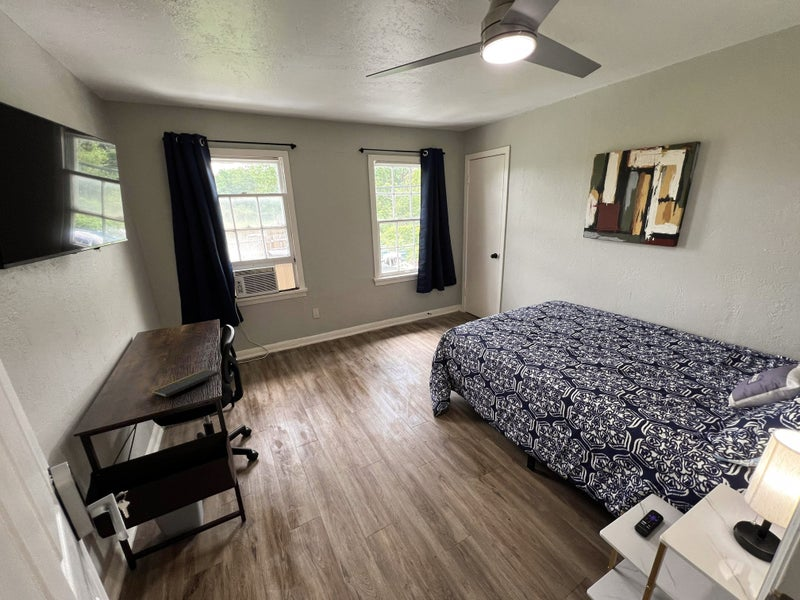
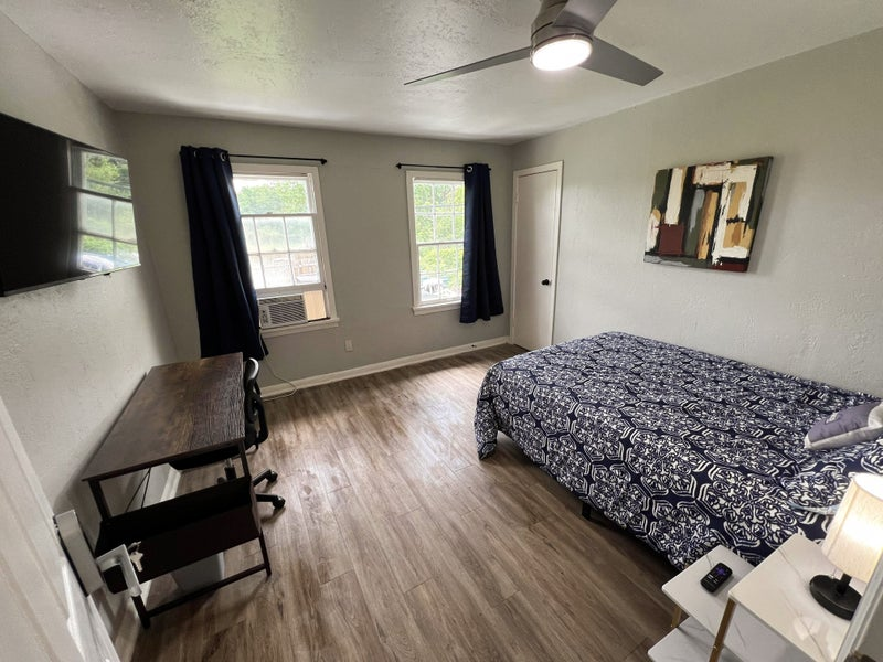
- notepad (186, 382)
